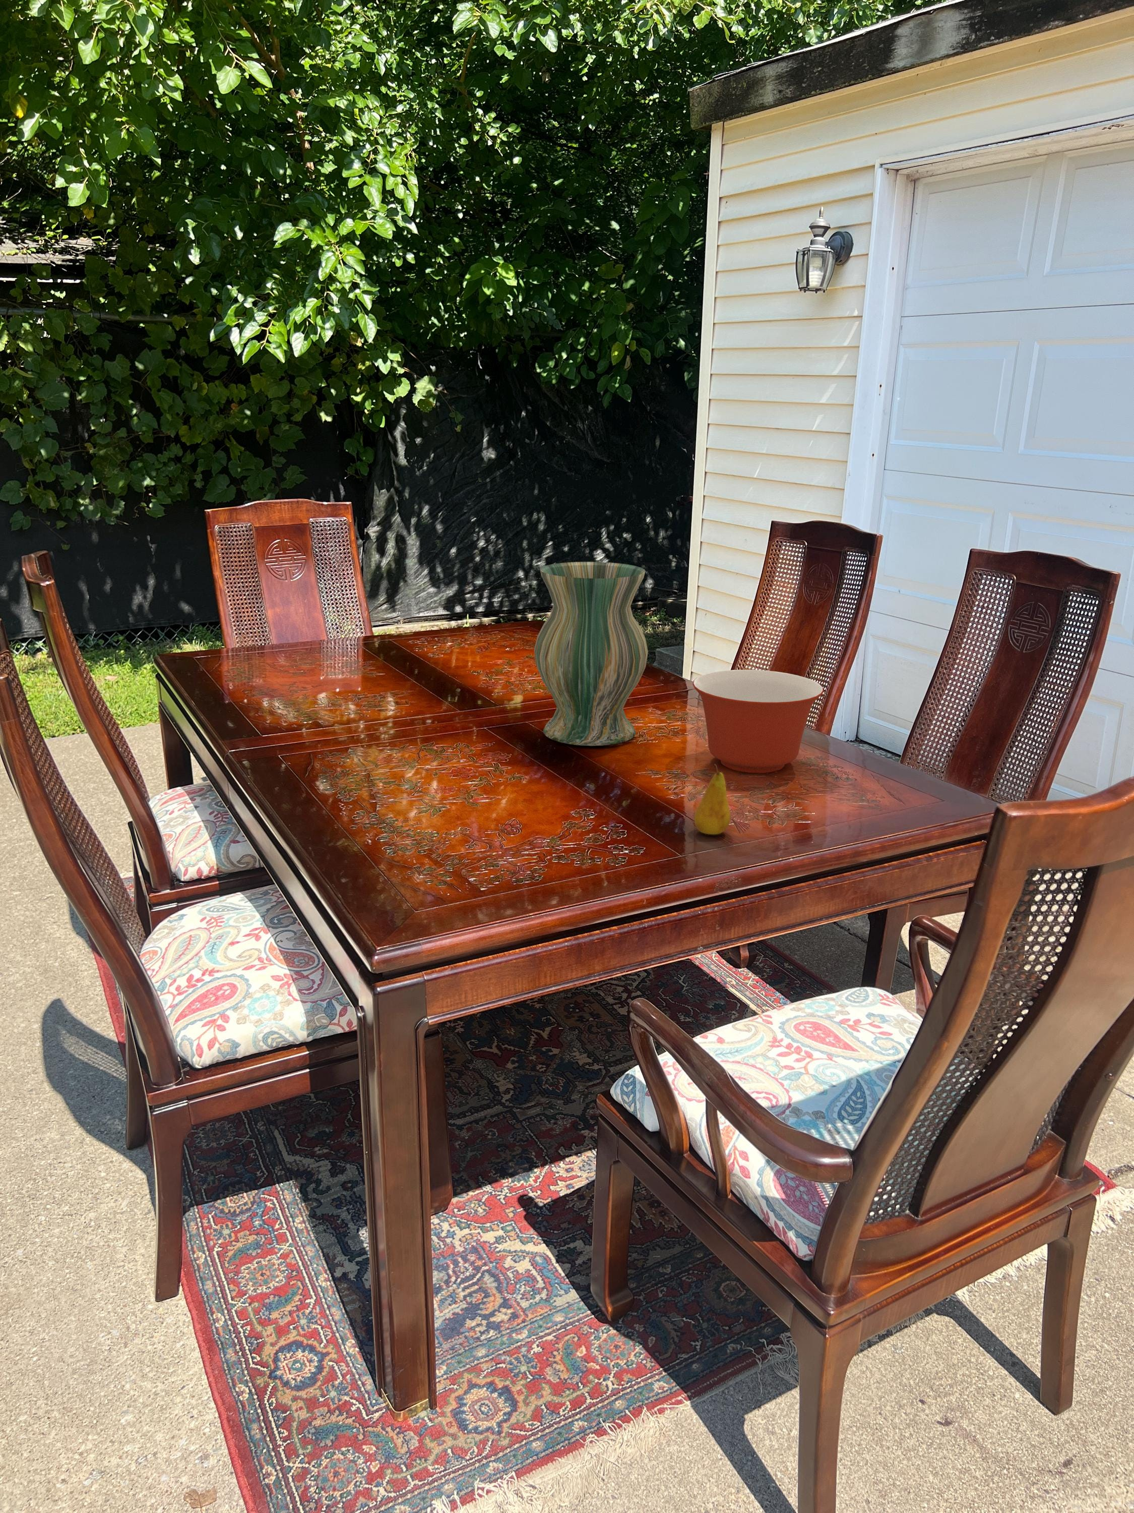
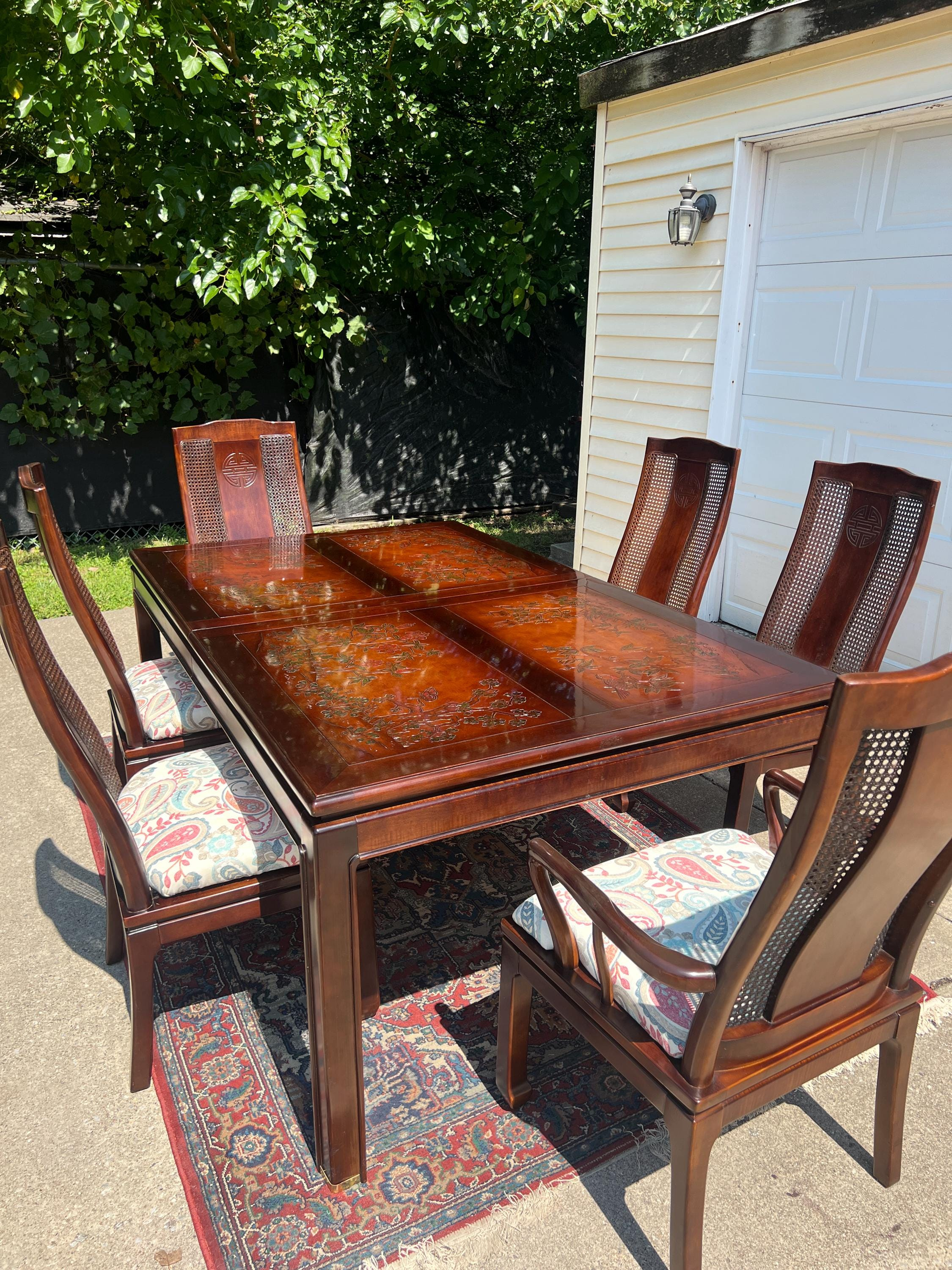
- mixing bowl (754, 724)
- vase (591, 654)
- fruit (714, 797)
